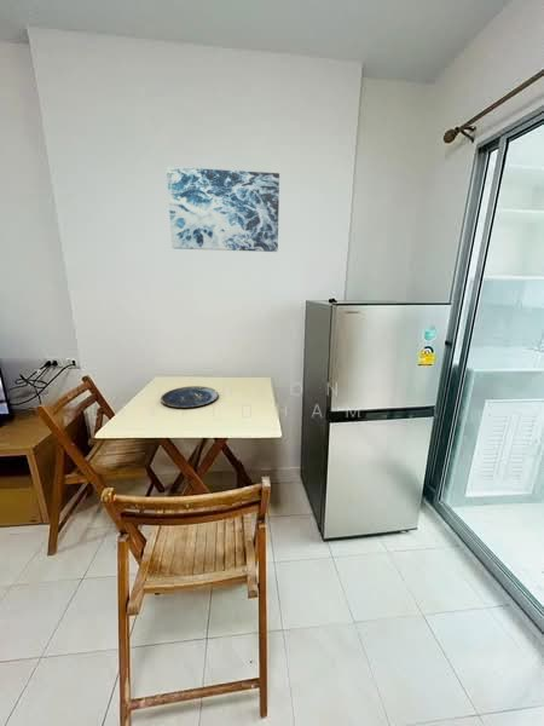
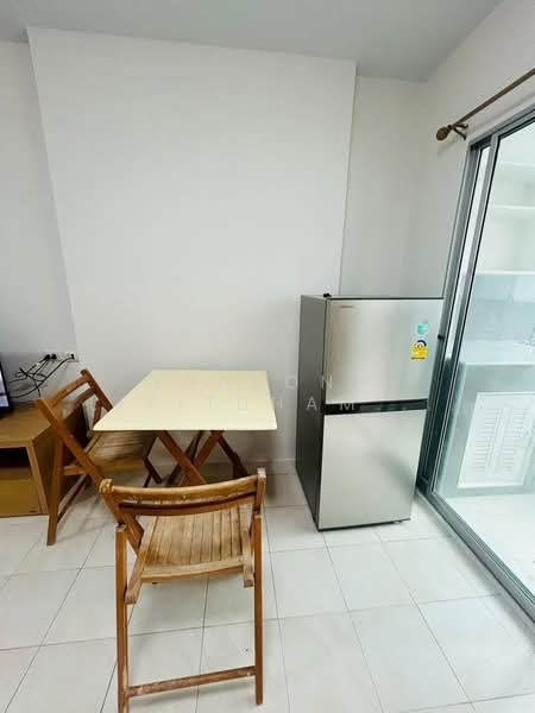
- wall art (225, 212)
- plate (190, 397)
